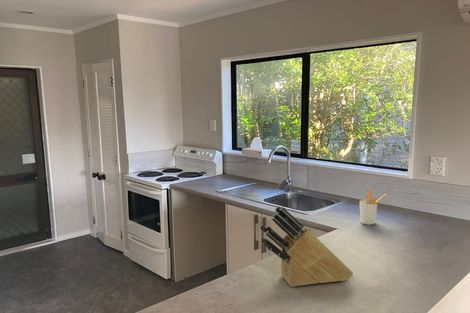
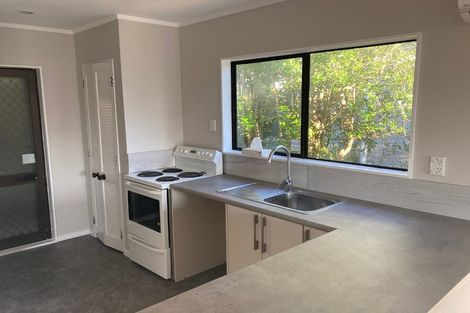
- knife block (305, 241)
- utensil holder (373, 207)
